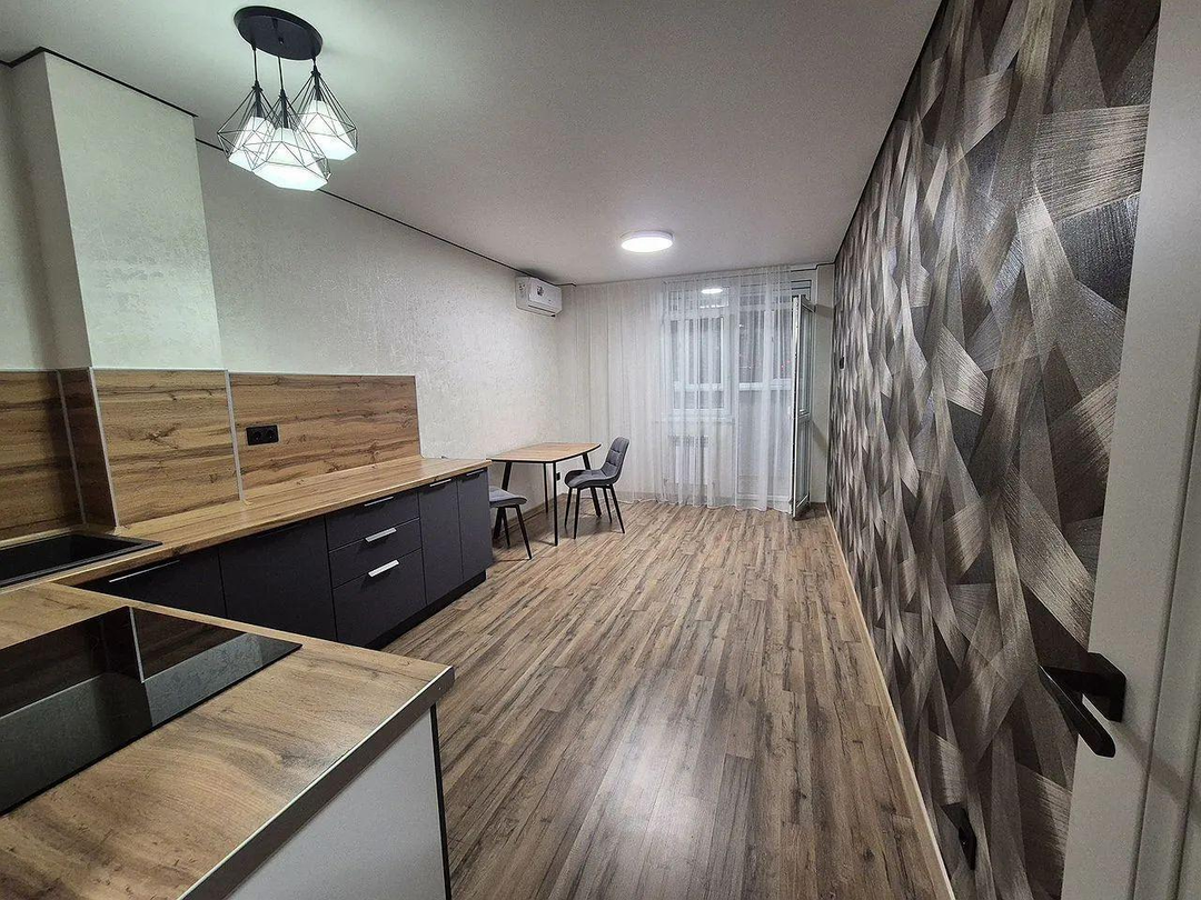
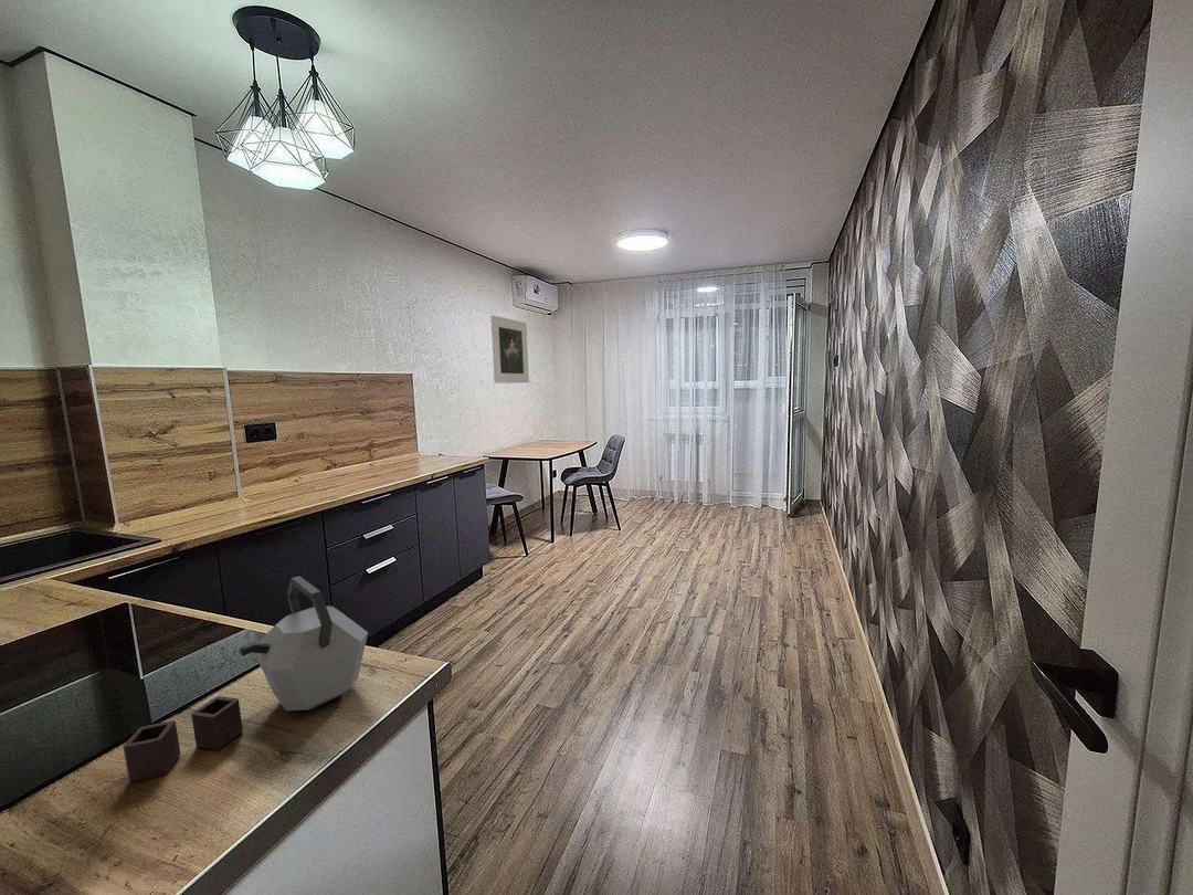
+ kettle (257, 659)
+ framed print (510, 351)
